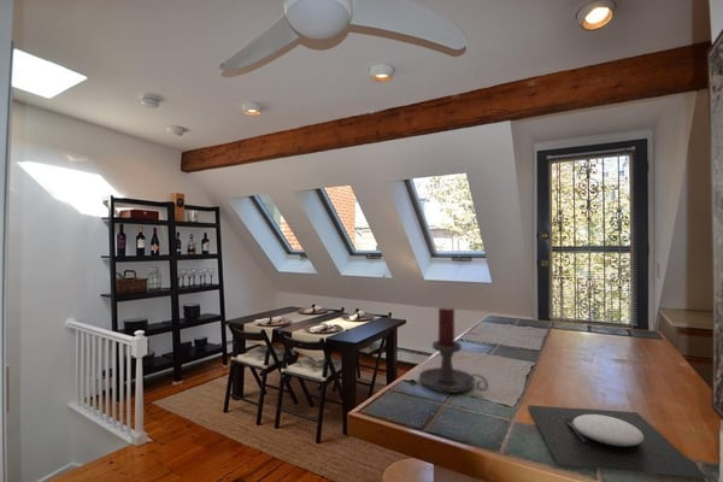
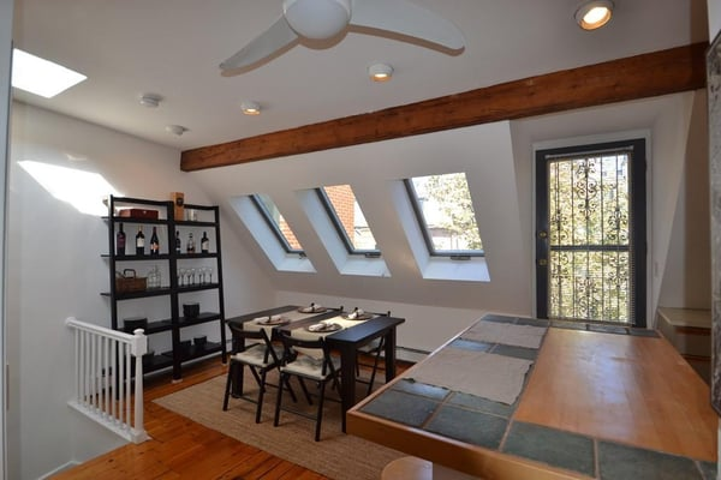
- plate (601, 428)
- candle holder (453, 346)
